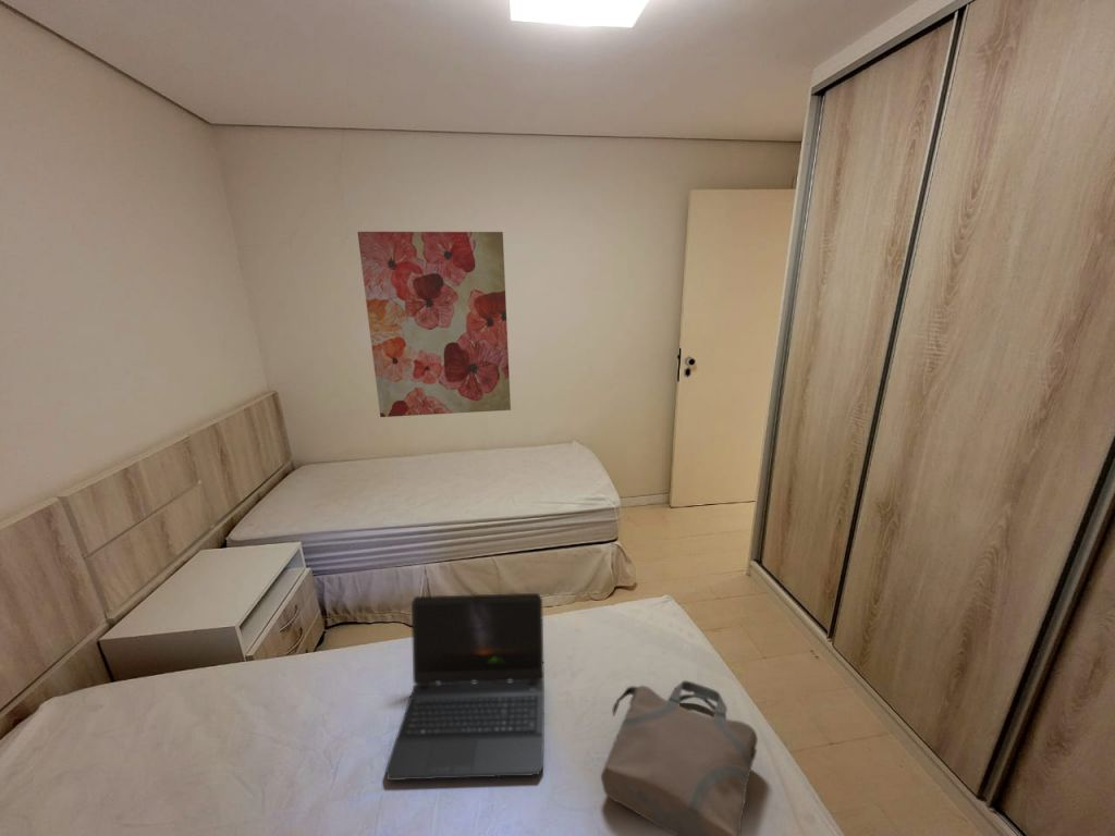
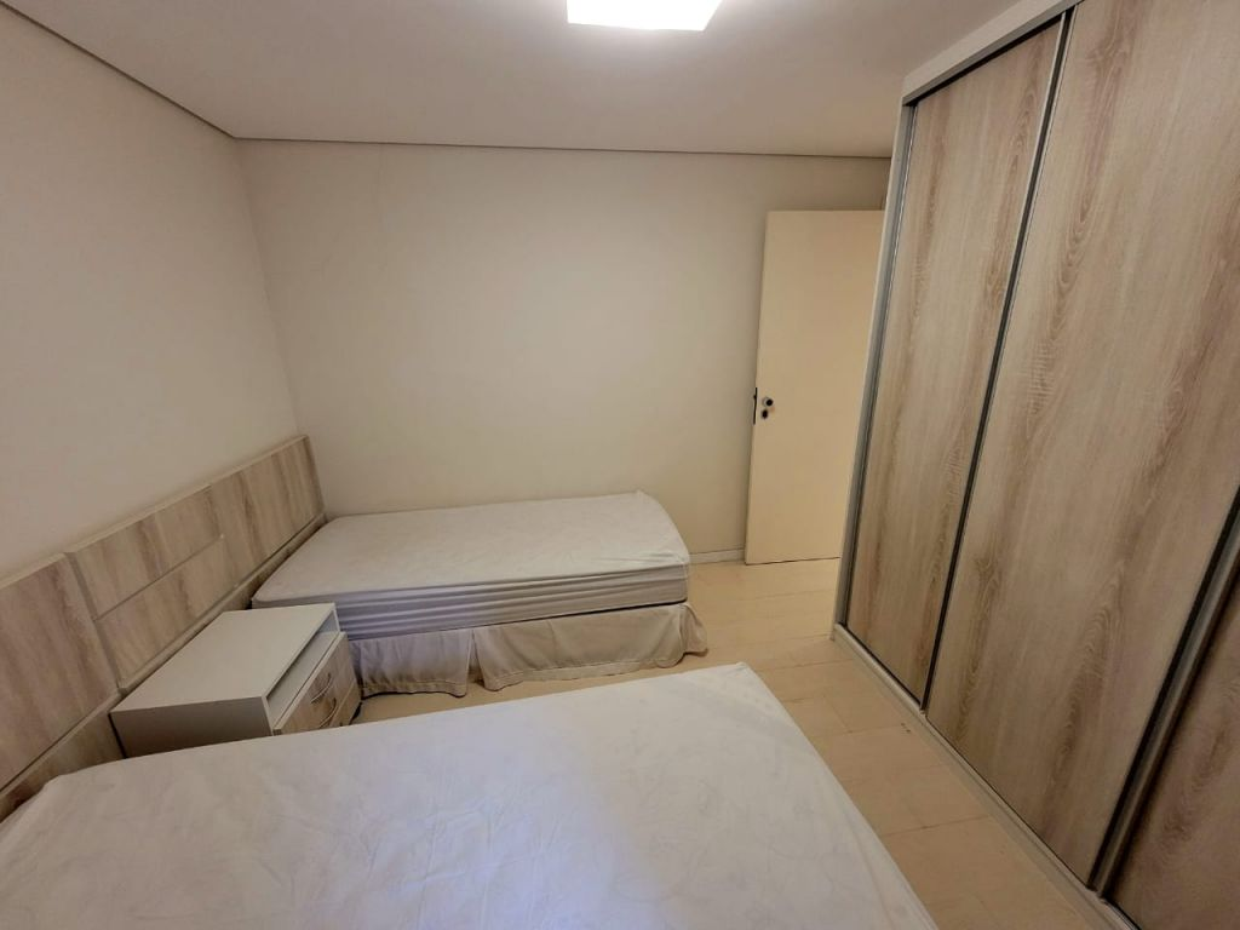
- laptop computer (470, 679)
- wall art (440, 327)
- tote bag (679, 736)
